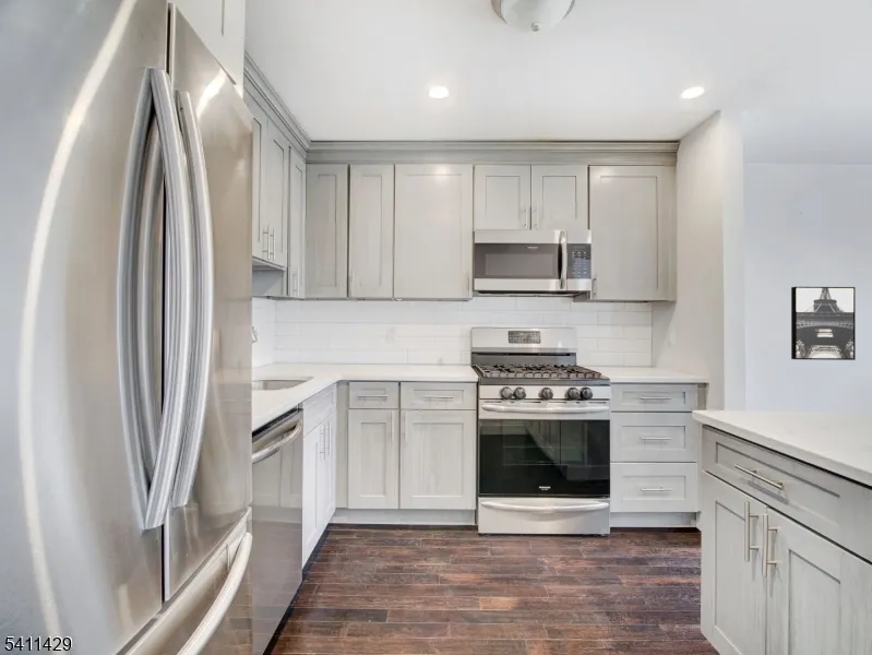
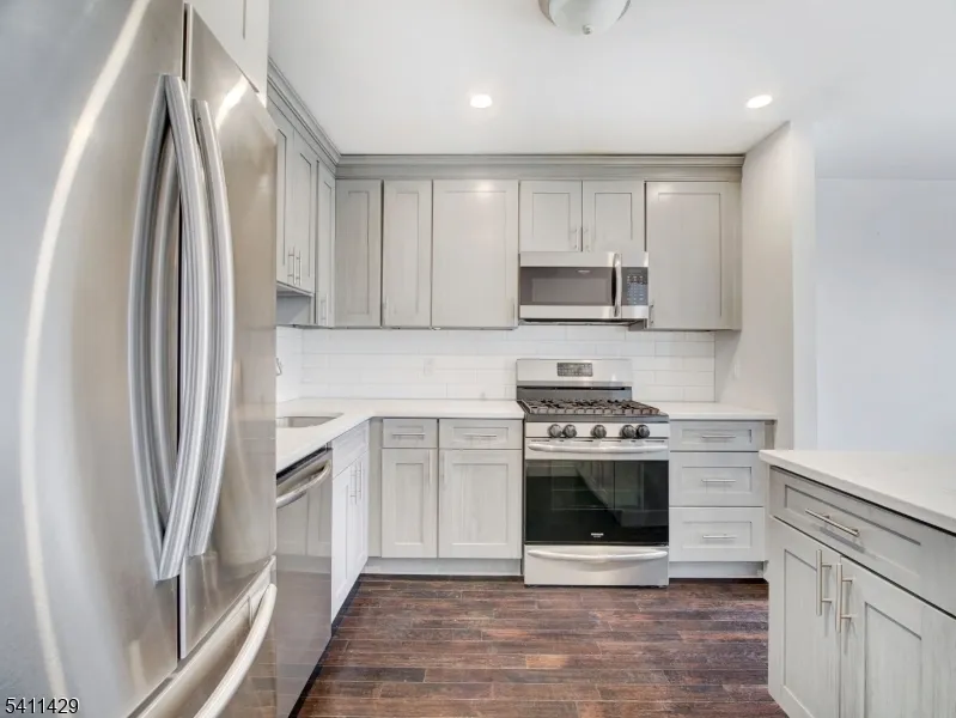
- wall art (823, 323)
